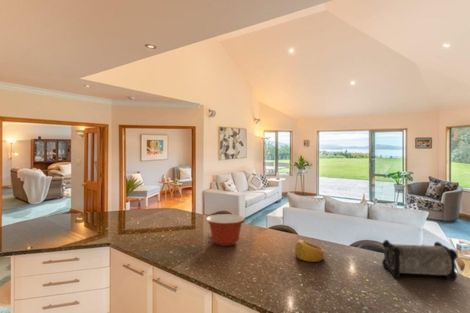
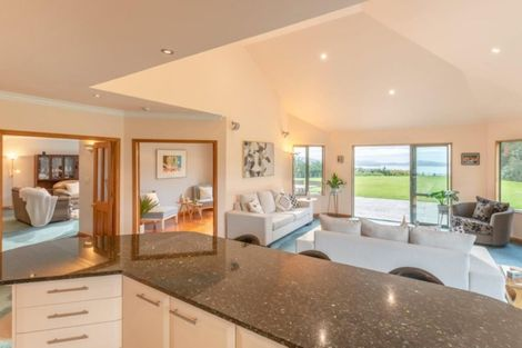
- ring (309, 248)
- mixing bowl (225, 230)
- speaker (417, 259)
